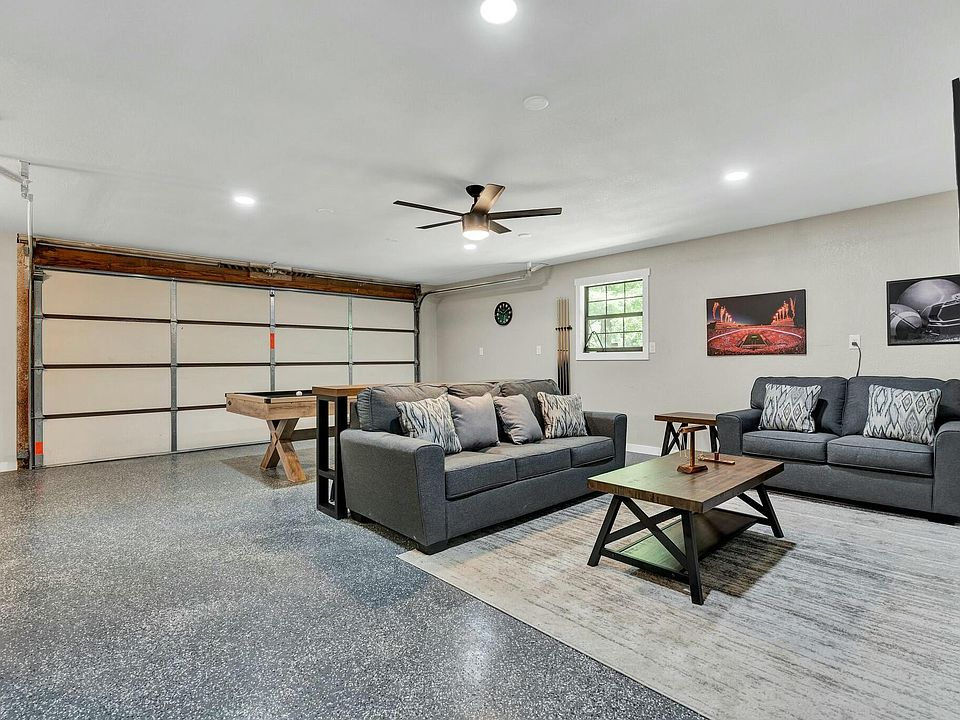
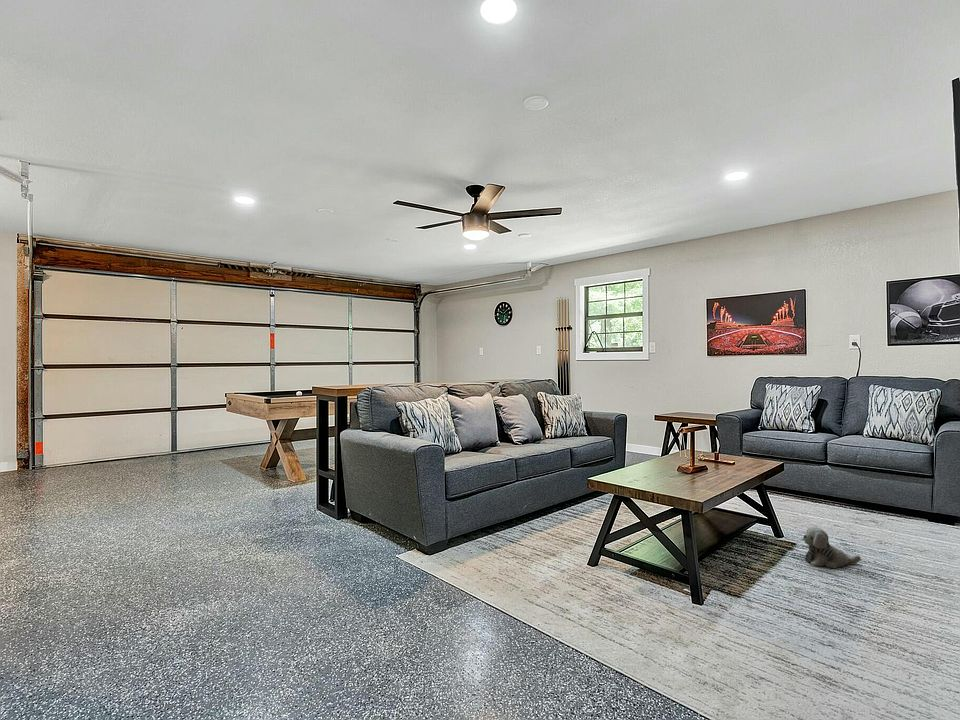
+ plush toy (832, 546)
